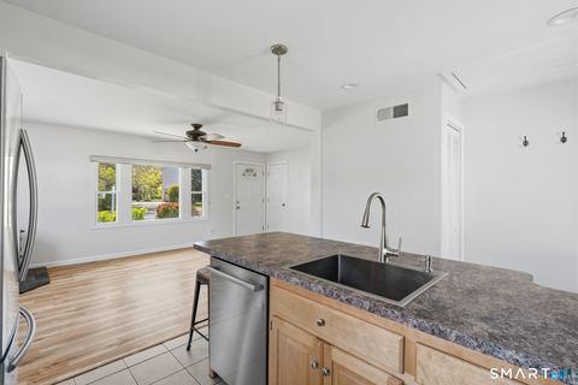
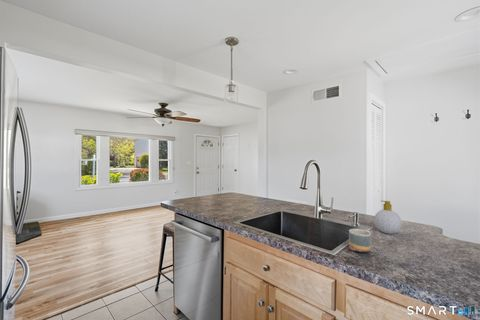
+ soap bottle (387, 216)
+ mug (360, 239)
